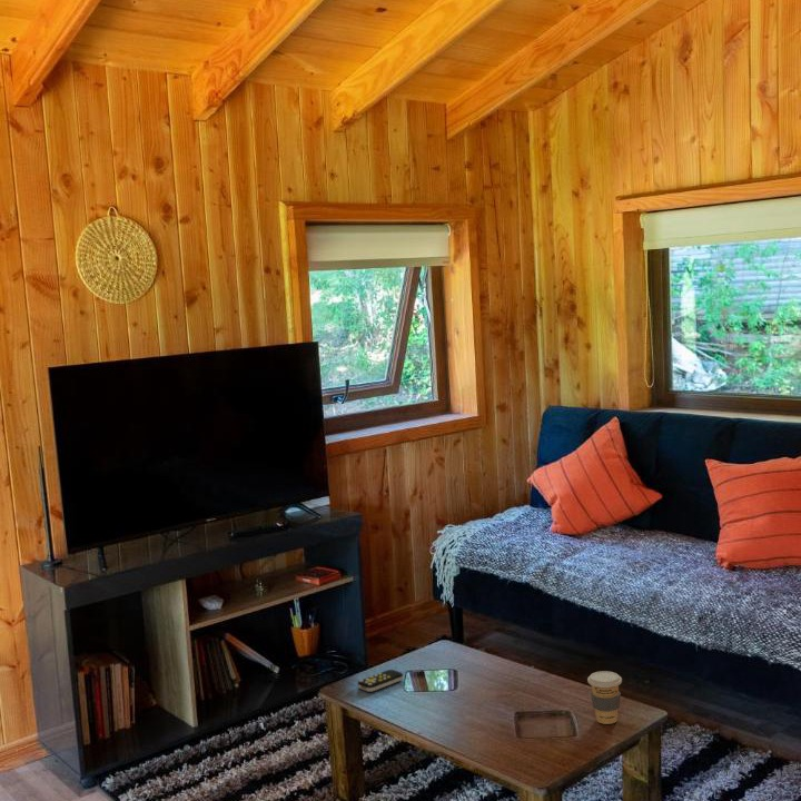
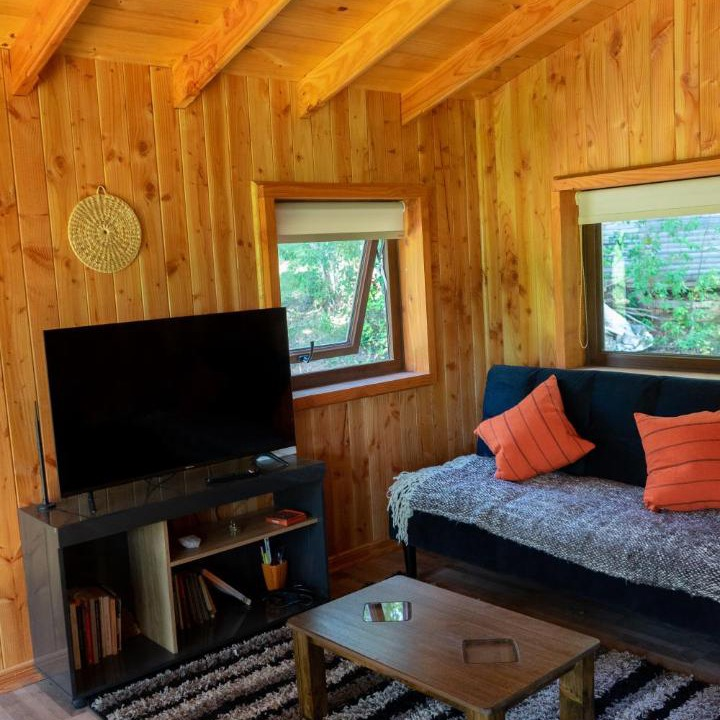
- remote control (380, 680)
- coffee cup (605, 698)
